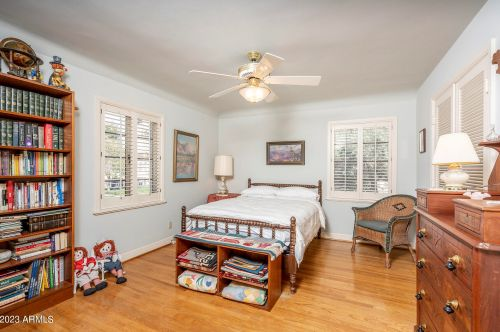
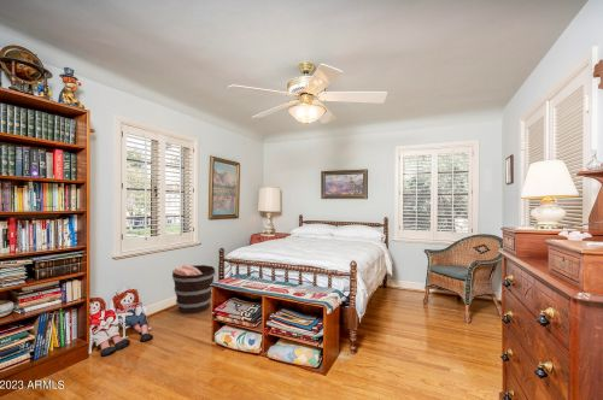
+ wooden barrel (193, 286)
